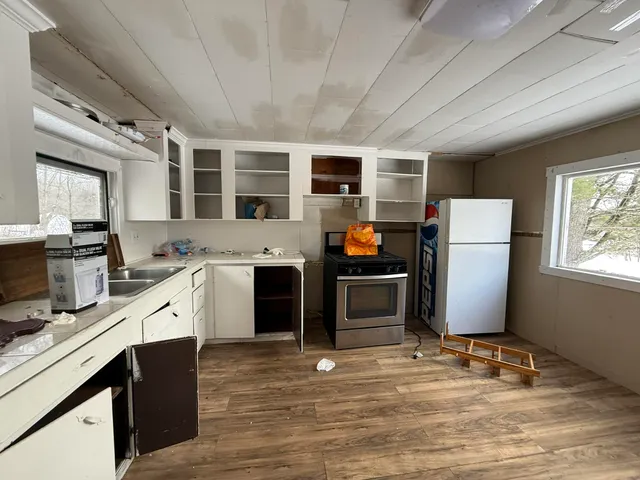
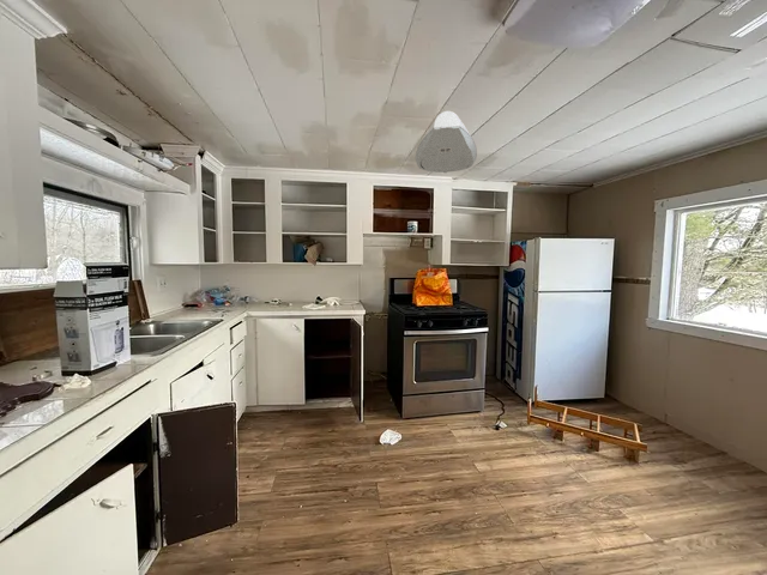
+ ceiling light fixture (446, 140)
